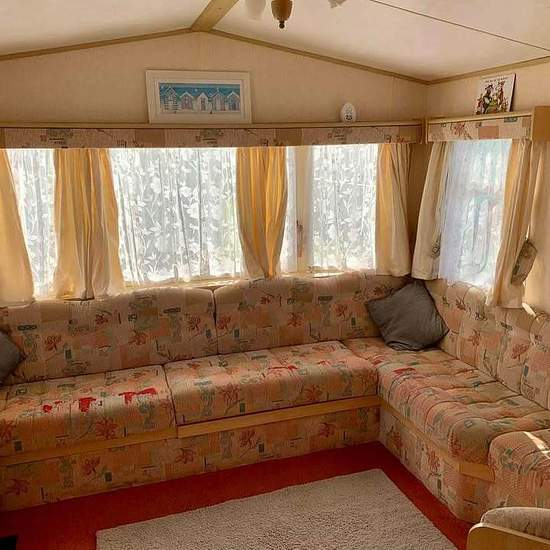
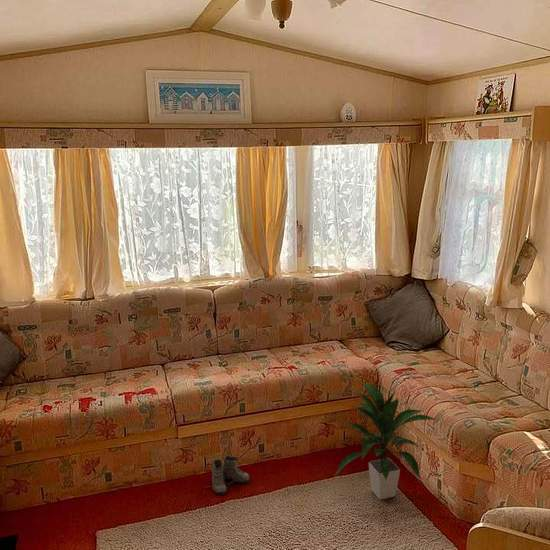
+ boots (226, 472)
+ indoor plant (380, 440)
